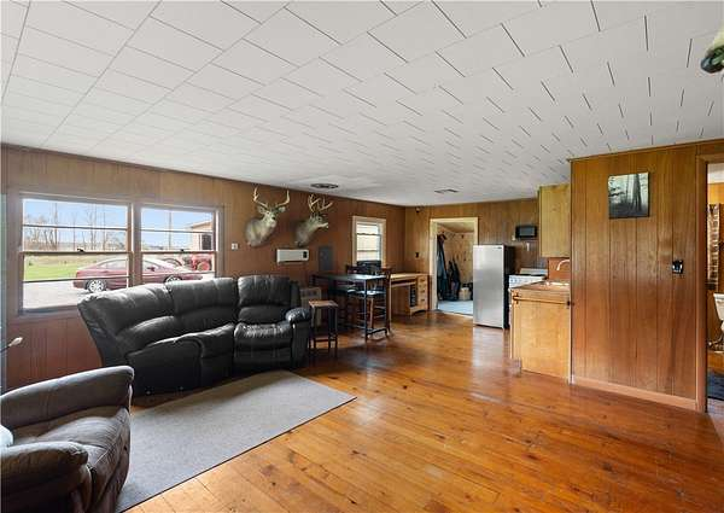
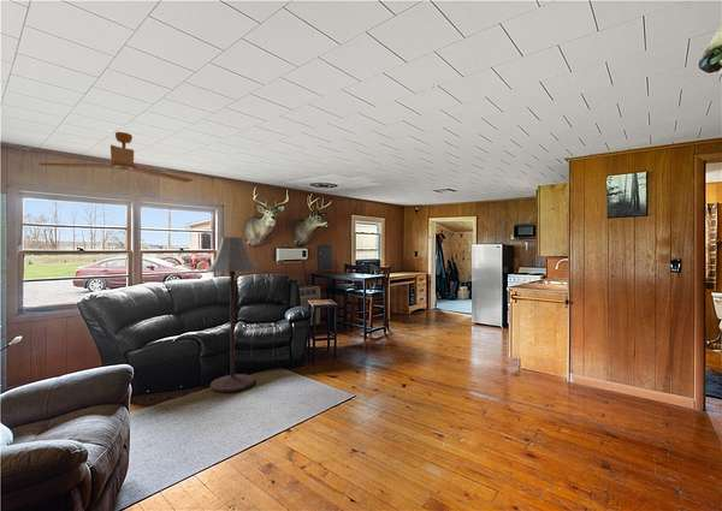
+ floor lamp (232, 310)
+ ceiling fan (123, 147)
